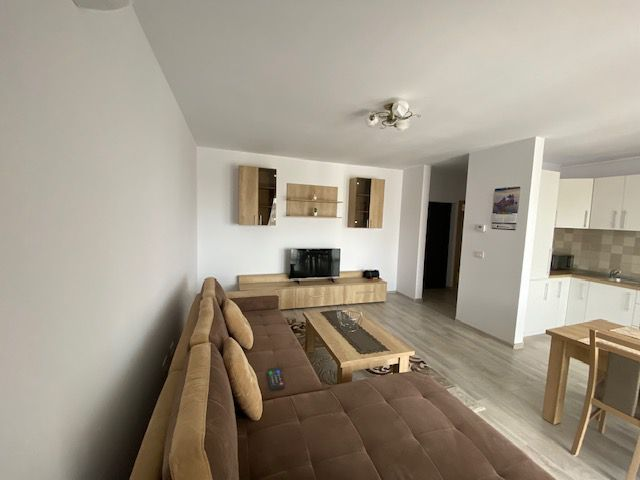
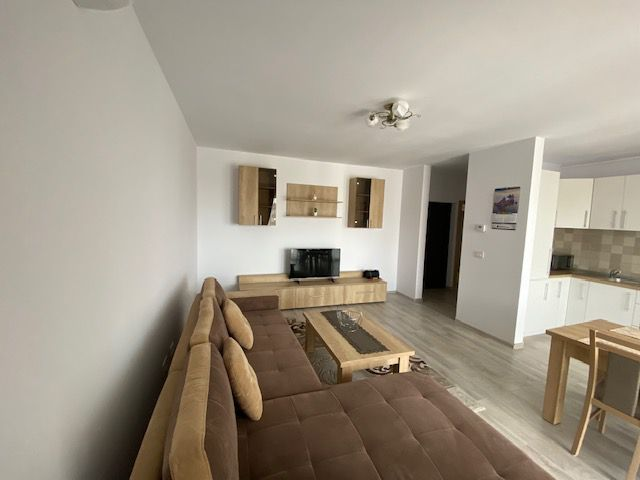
- remote control (275, 377)
